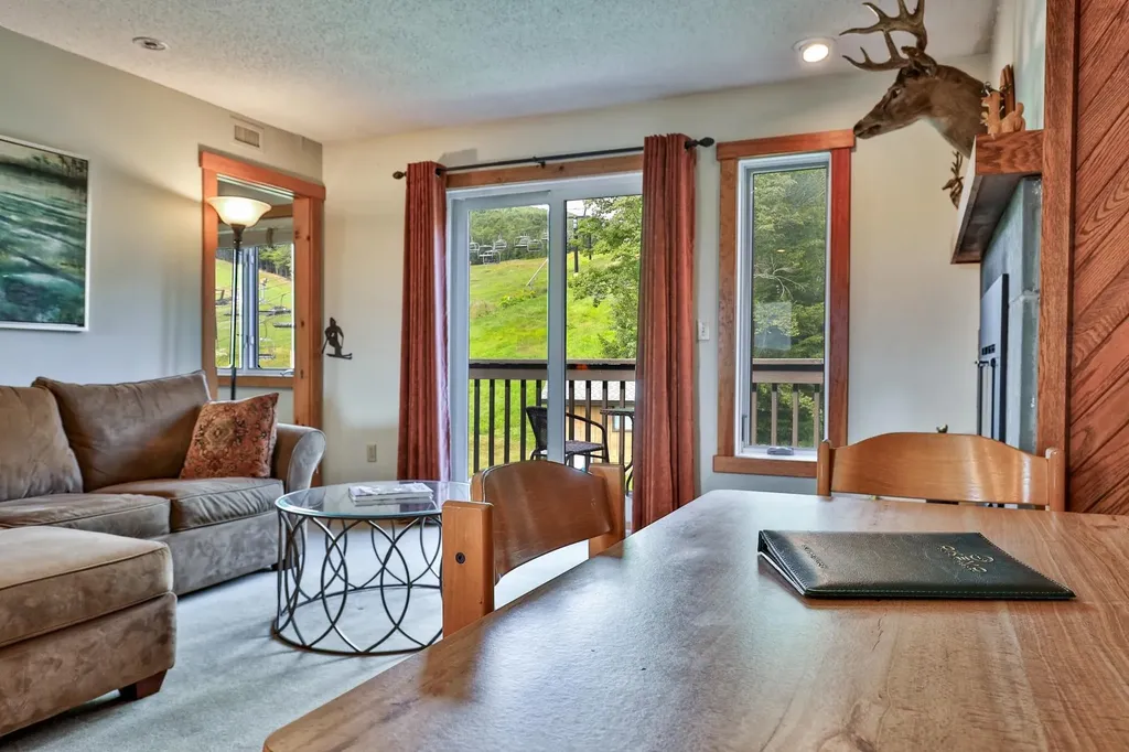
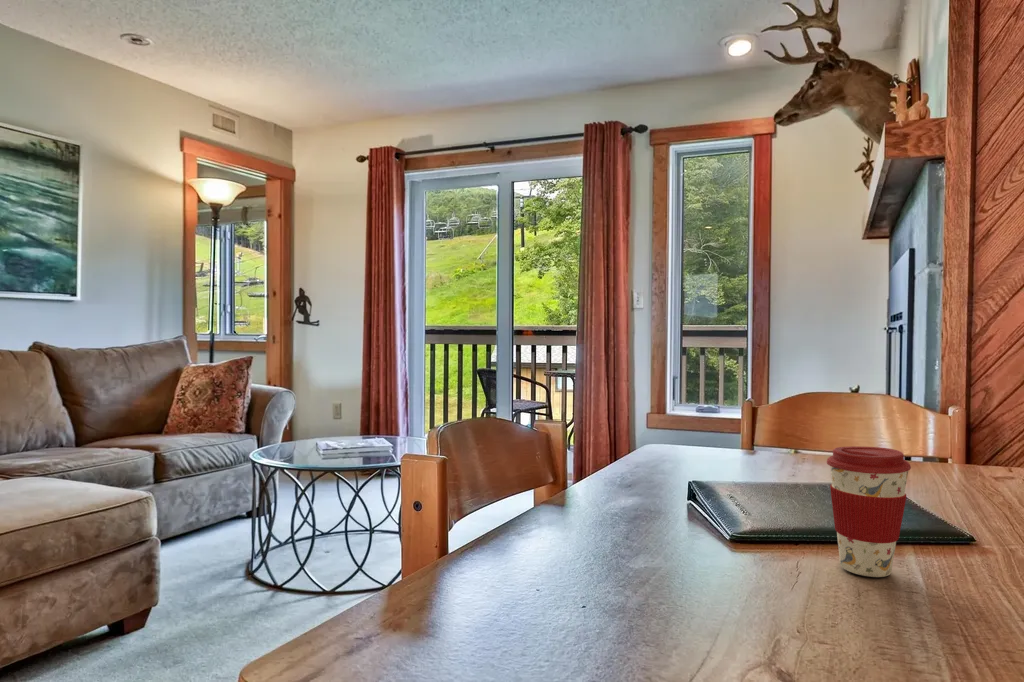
+ coffee cup (866, 509)
